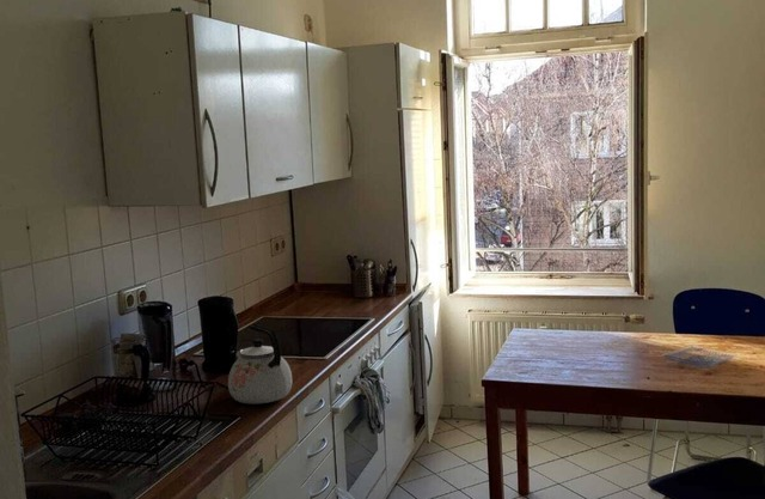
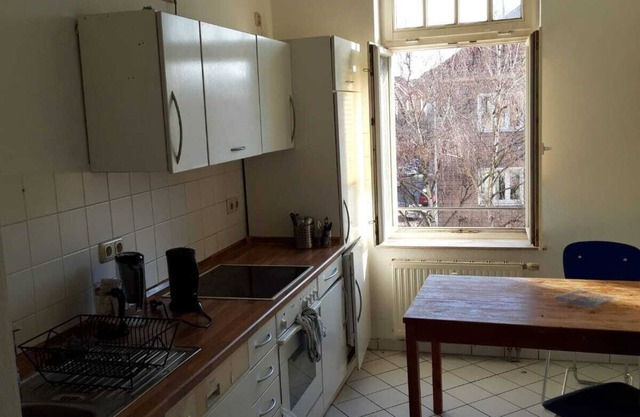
- kettle (258, 361)
